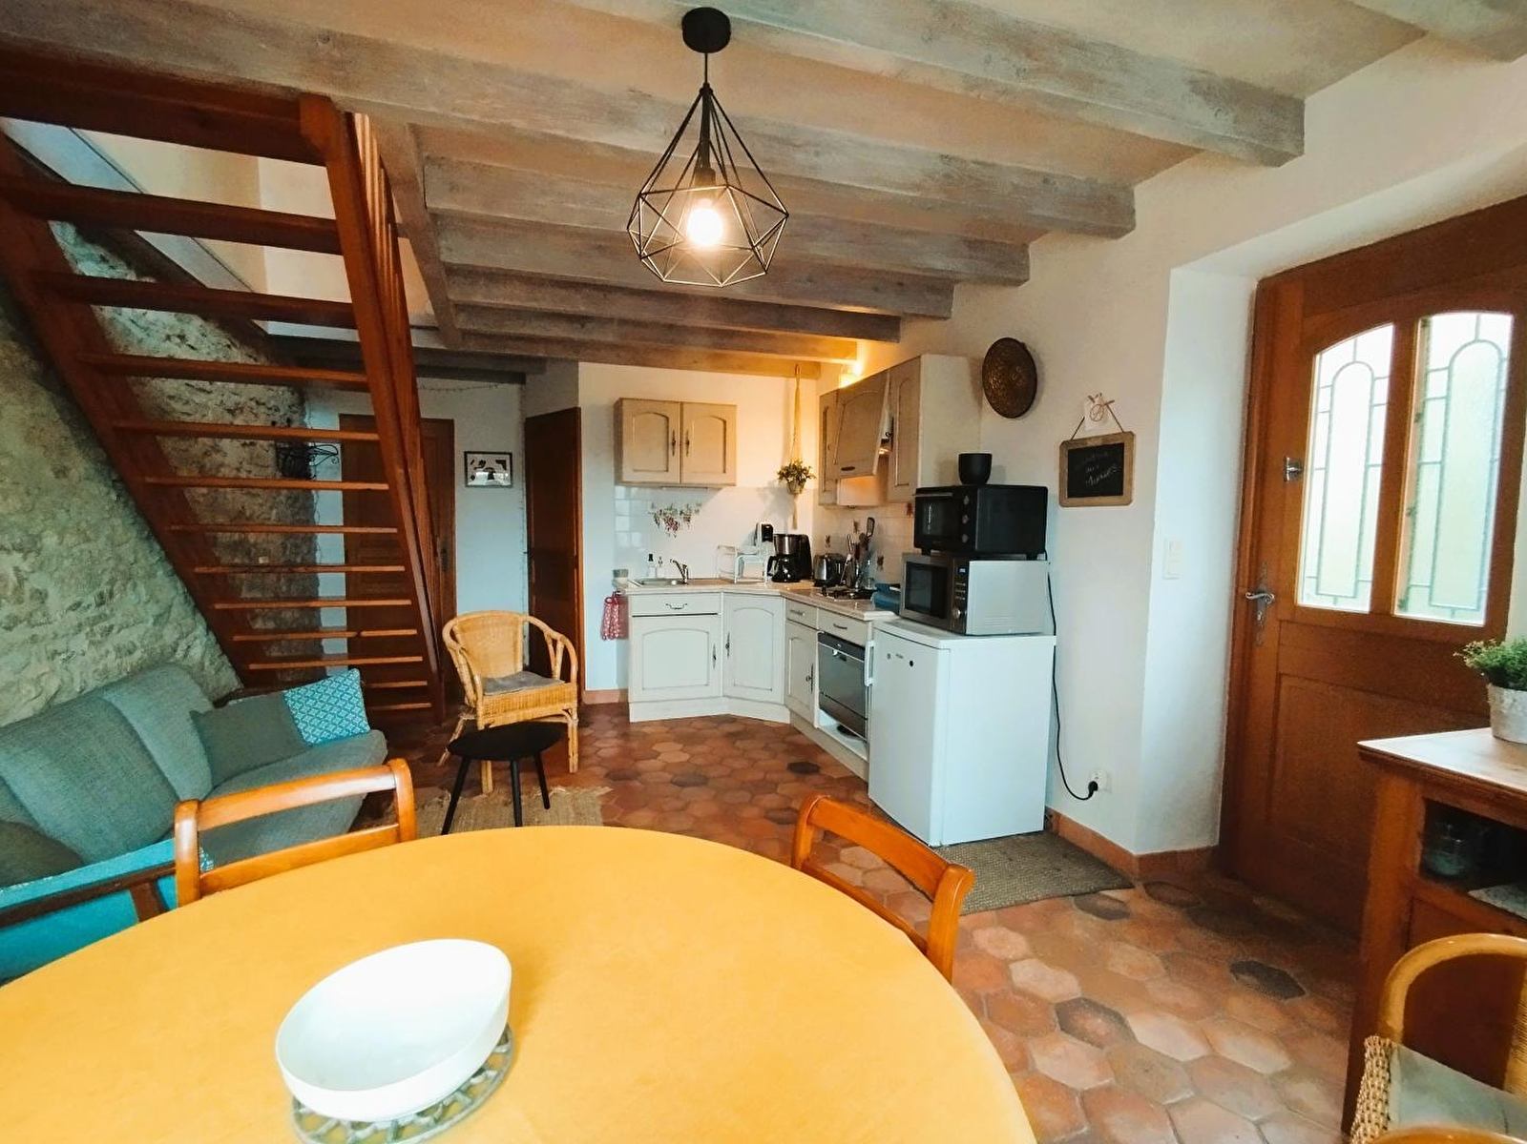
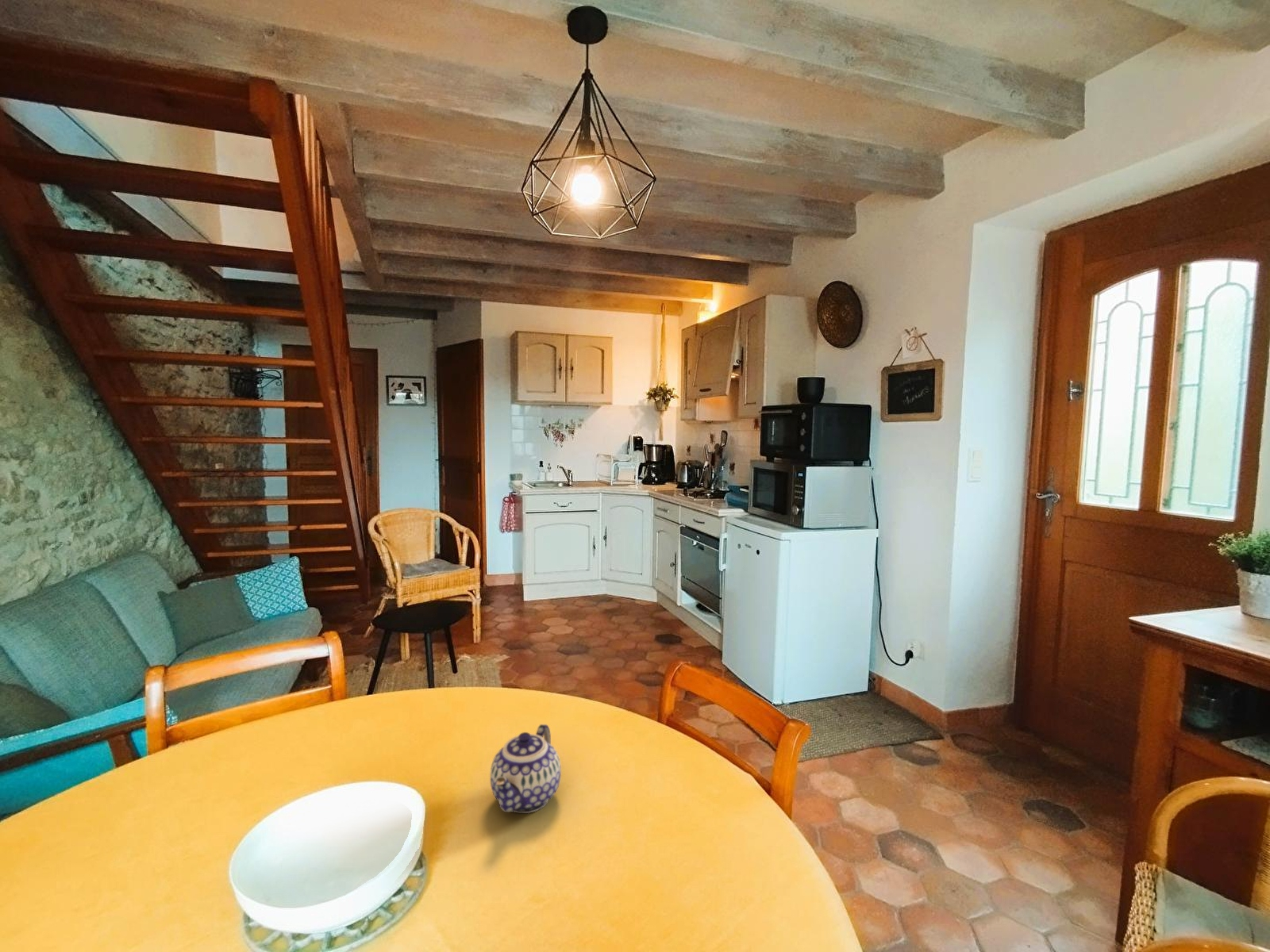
+ teapot (525, 766)
